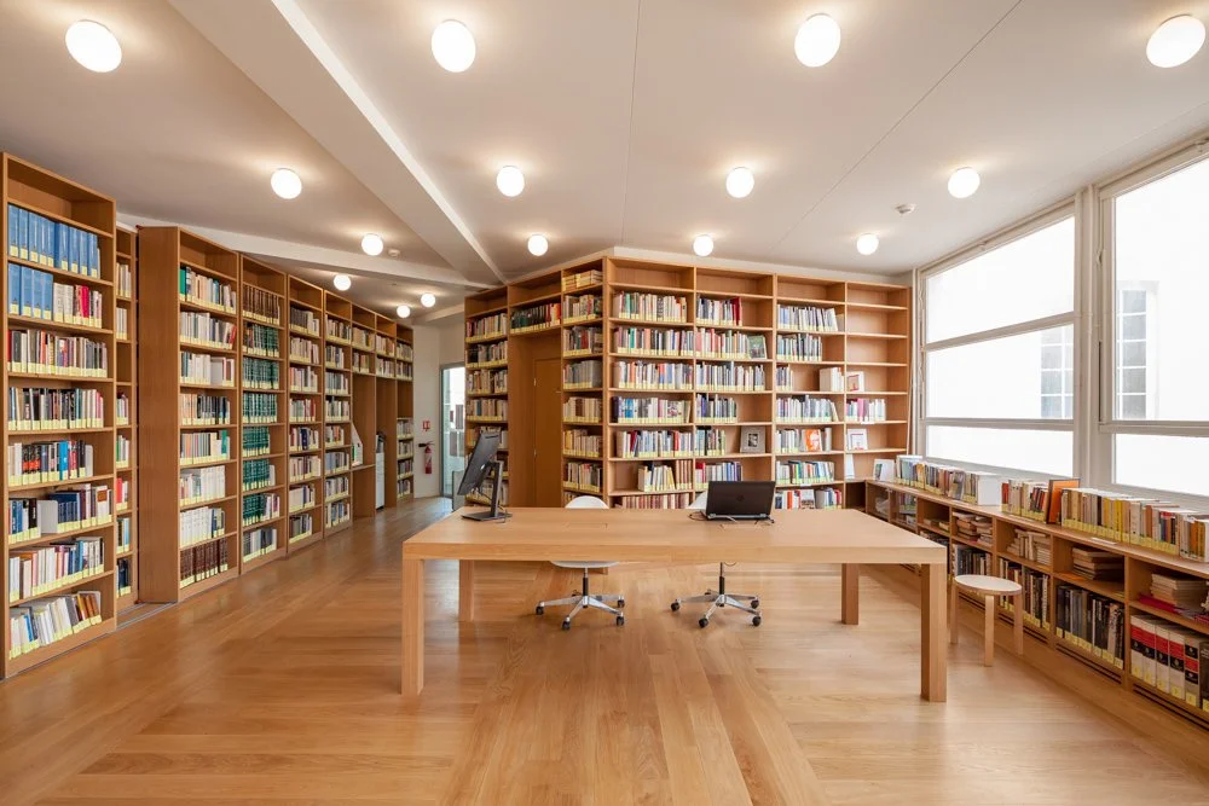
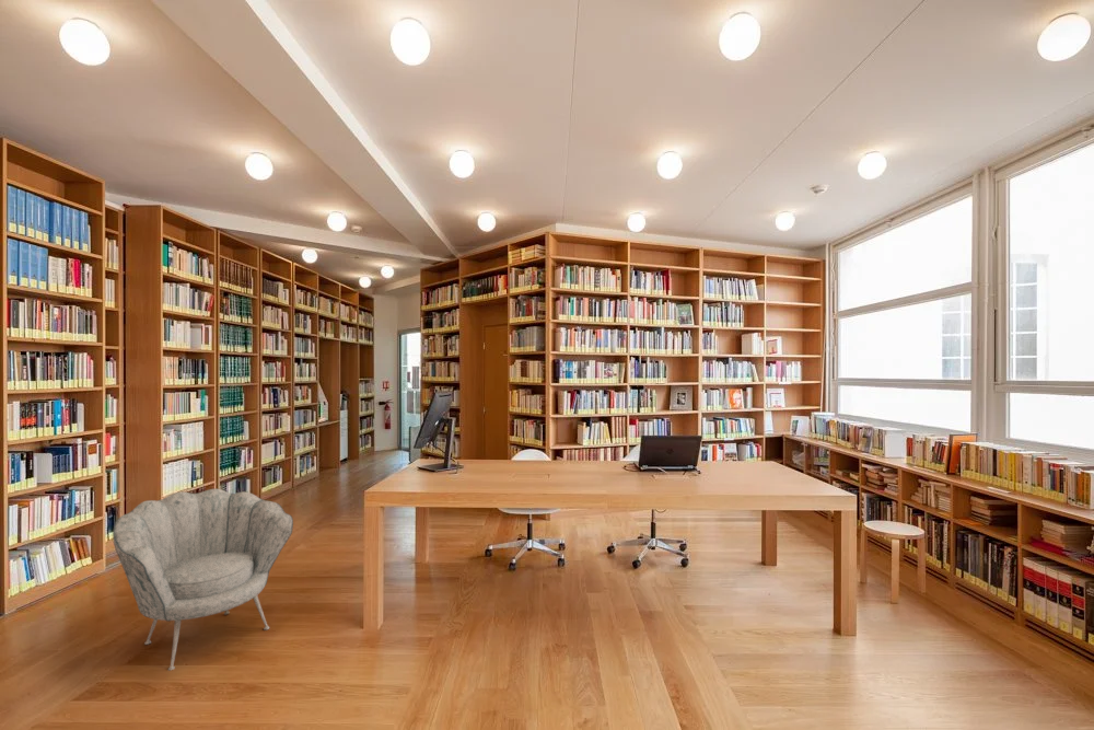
+ armchair (202, 567)
